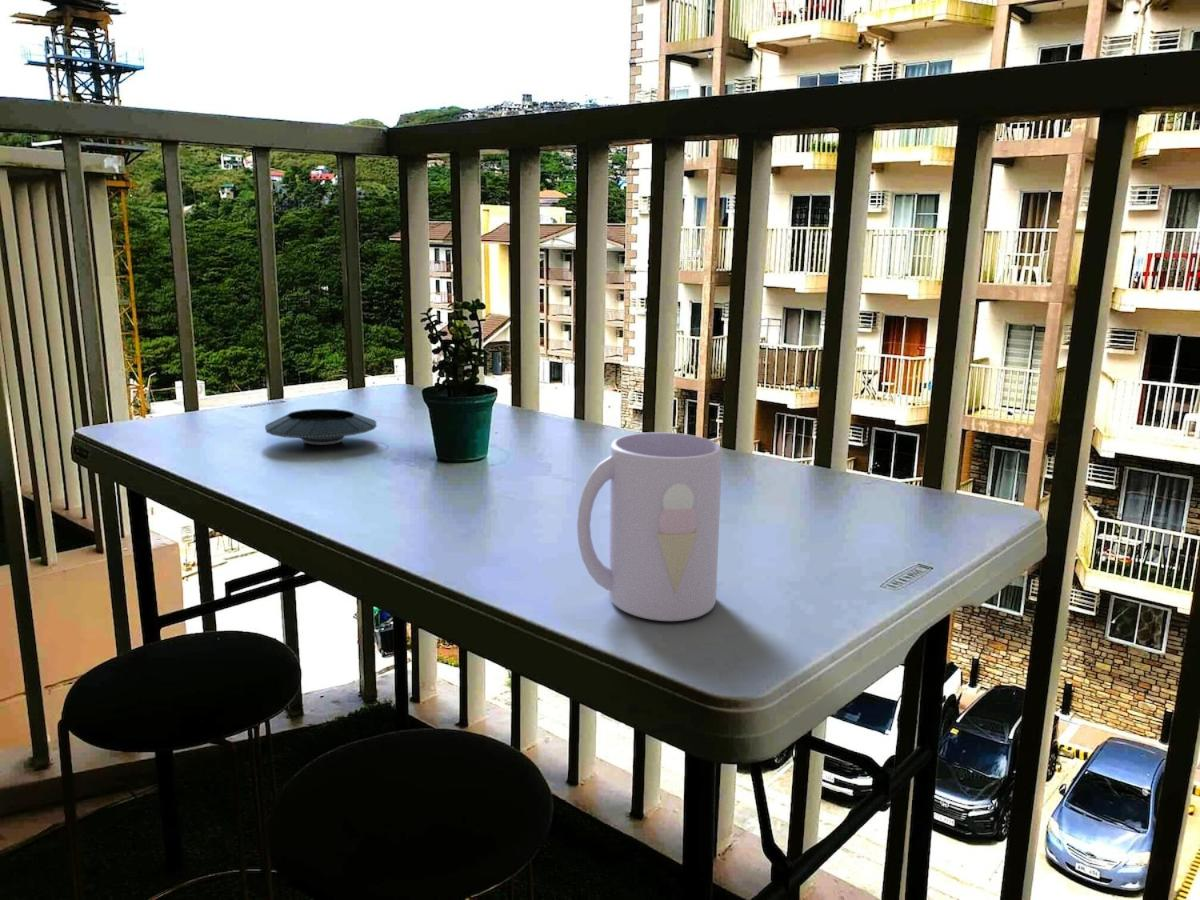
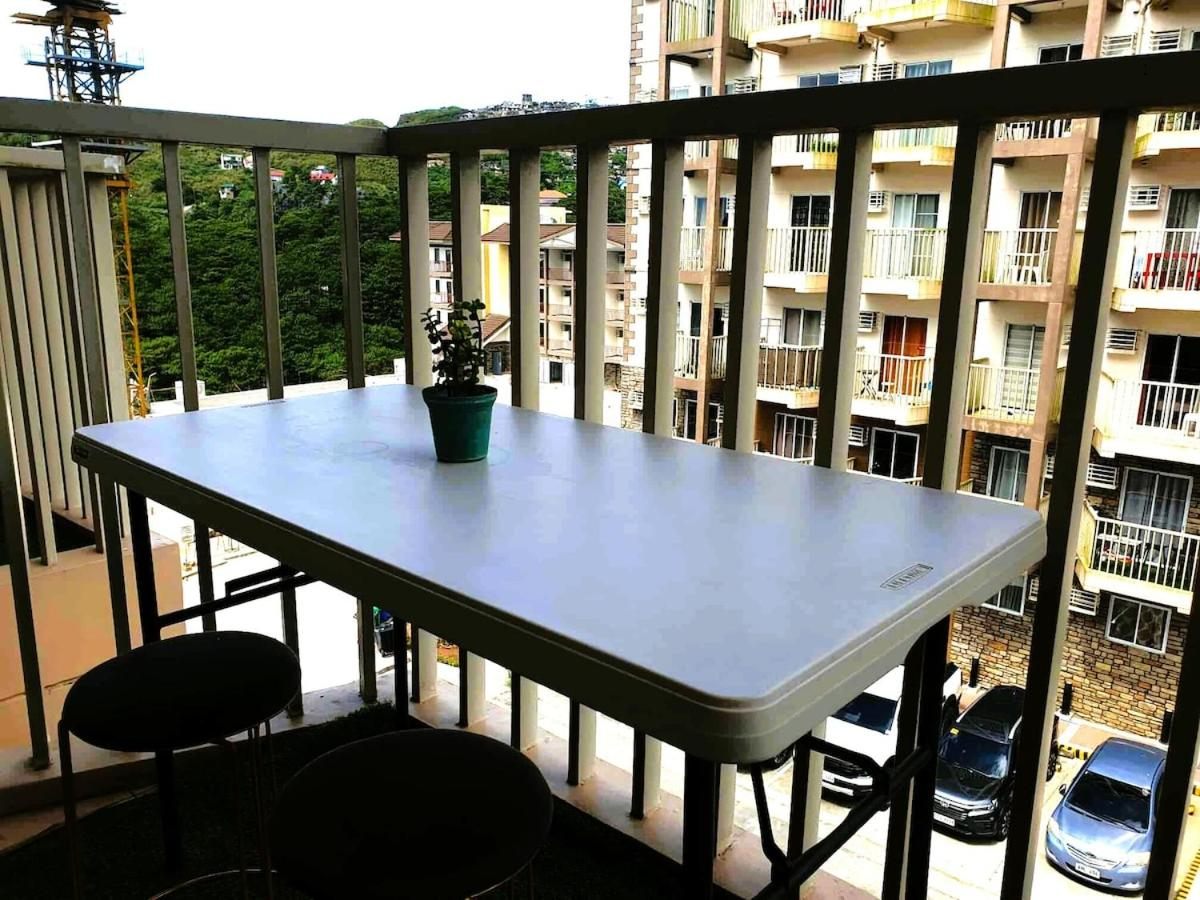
- saucer (321, 422)
- mug (647, 523)
